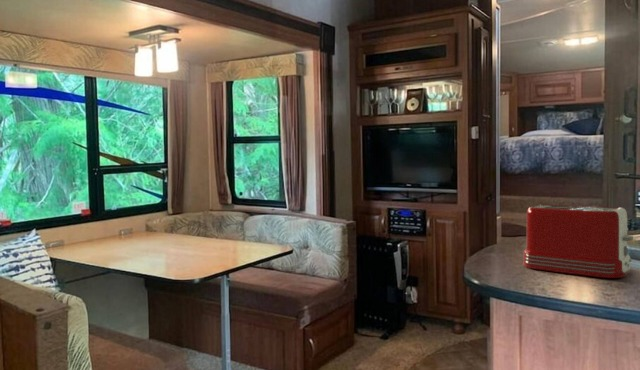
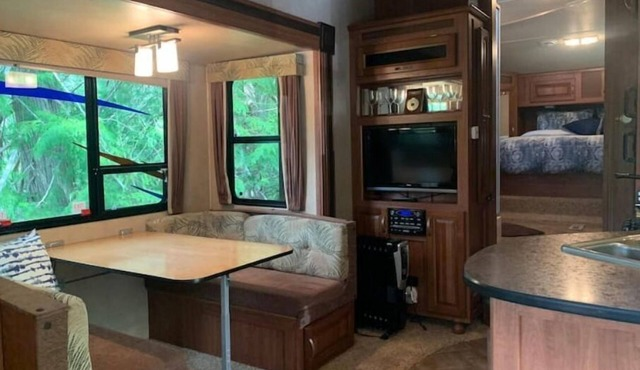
- toaster (574, 237)
